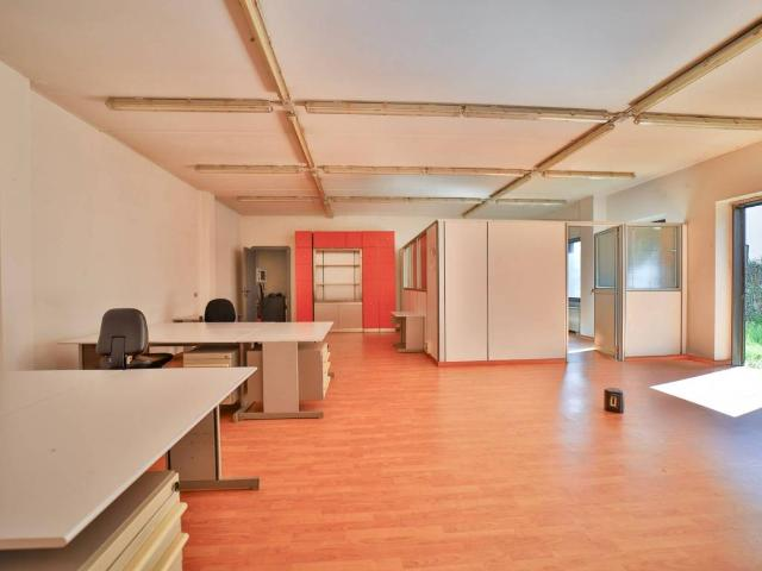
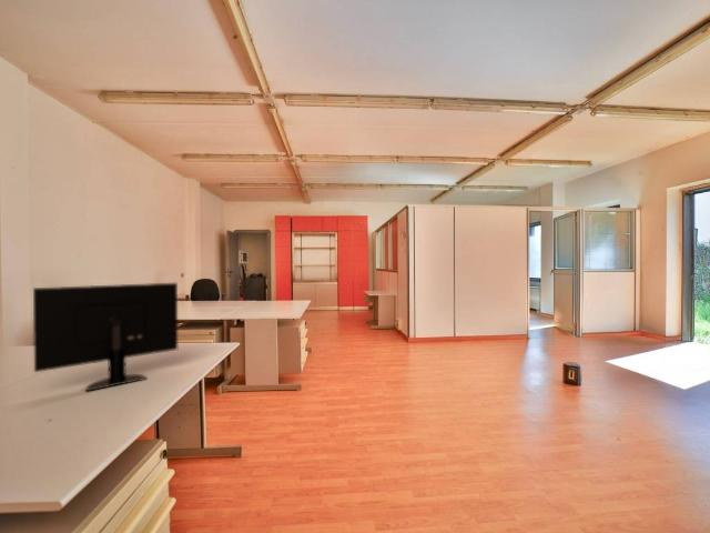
+ monitor (114, 333)
